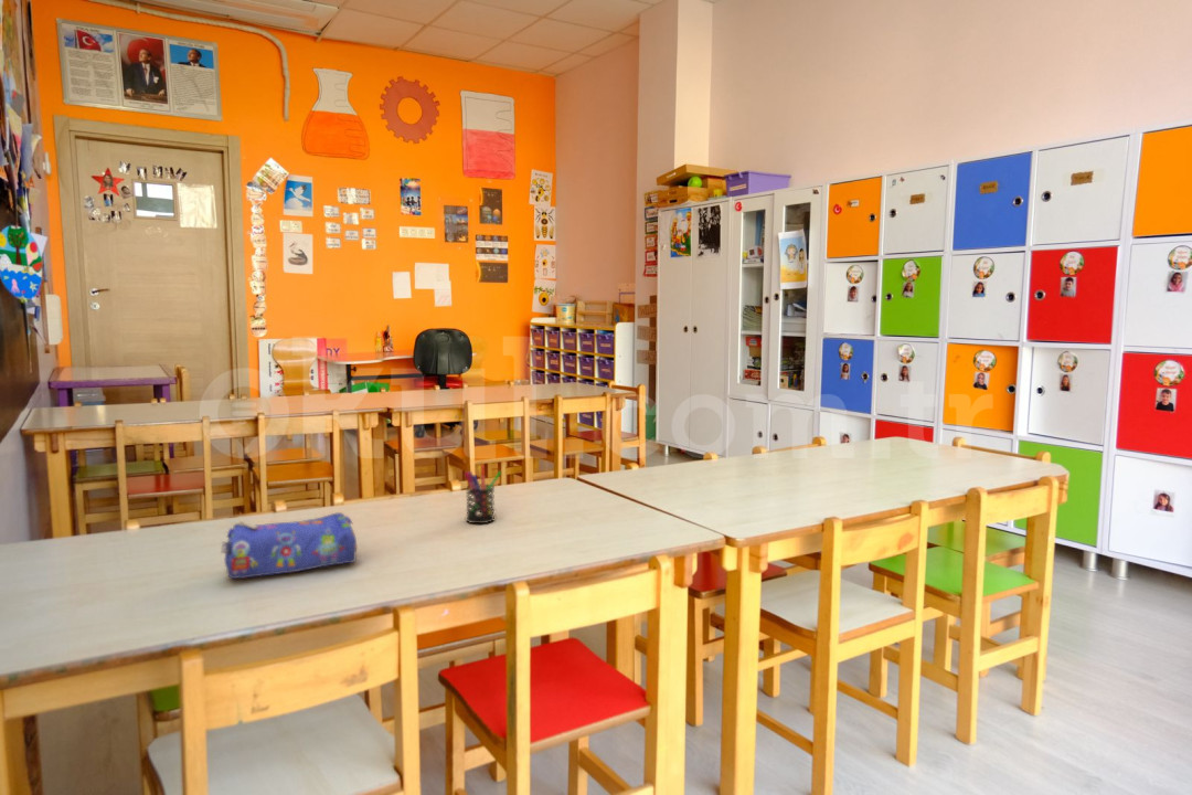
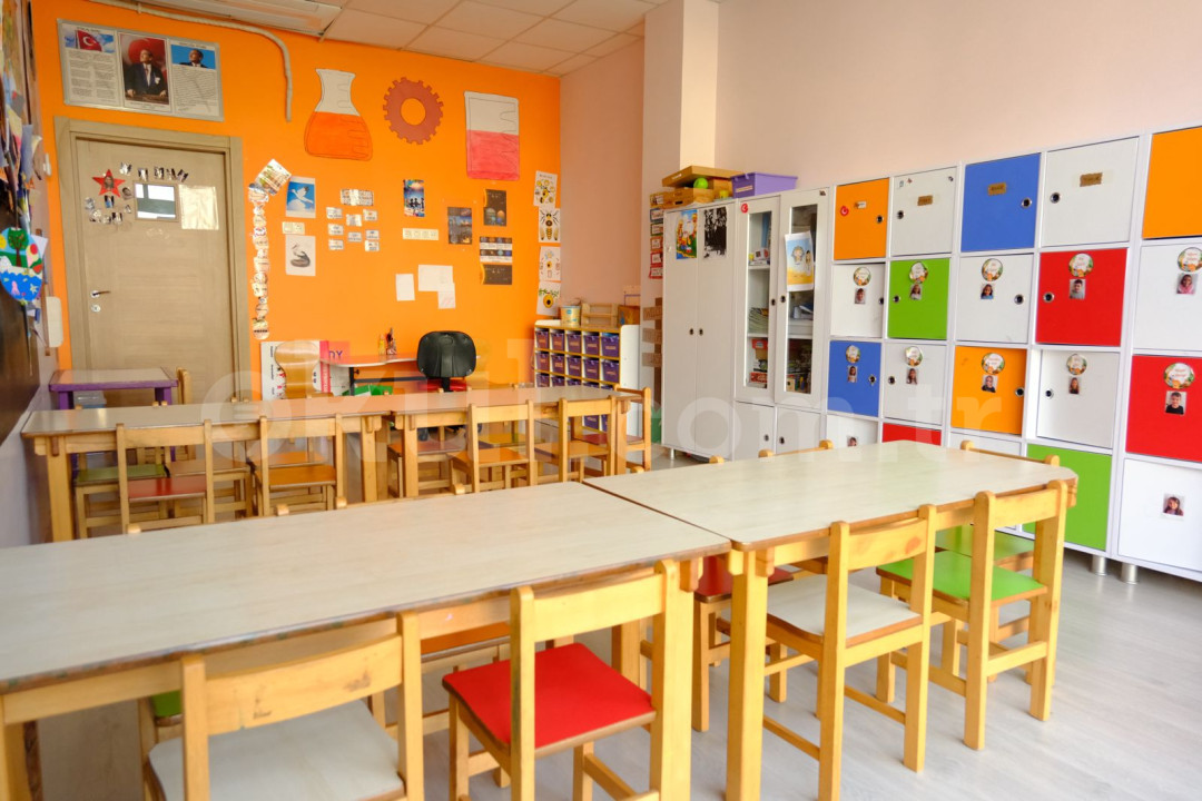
- pen holder (483, 491)
- pencil case (290, 543)
